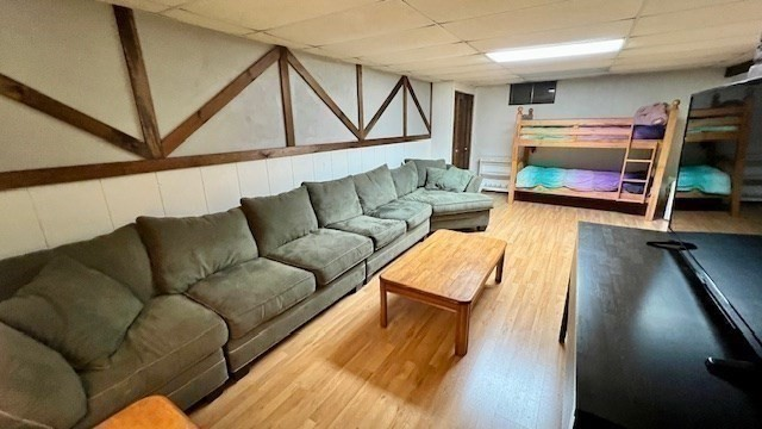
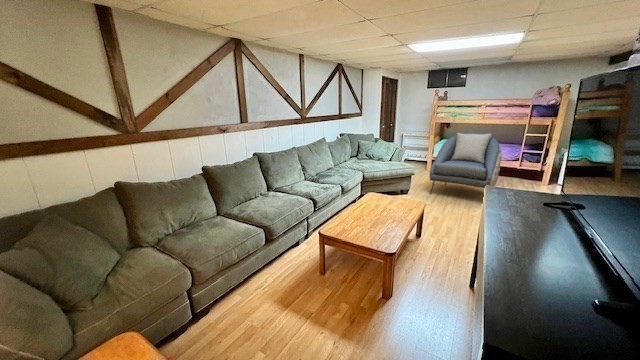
+ armchair (466, 164)
